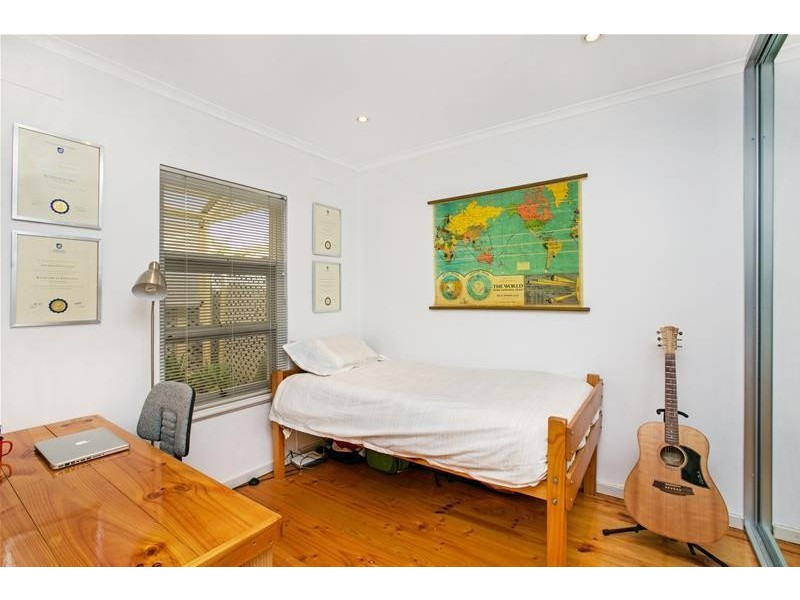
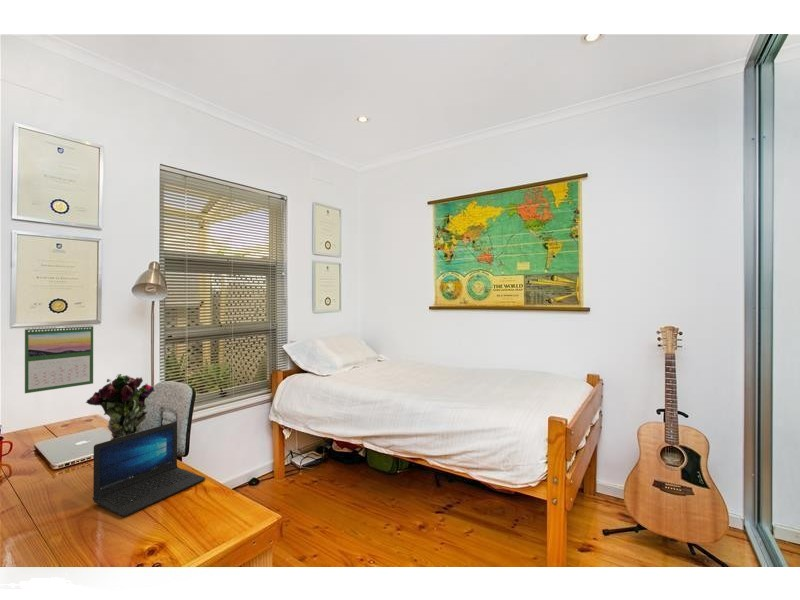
+ calendar (60, 356)
+ flower (122, 418)
+ laptop (152, 463)
